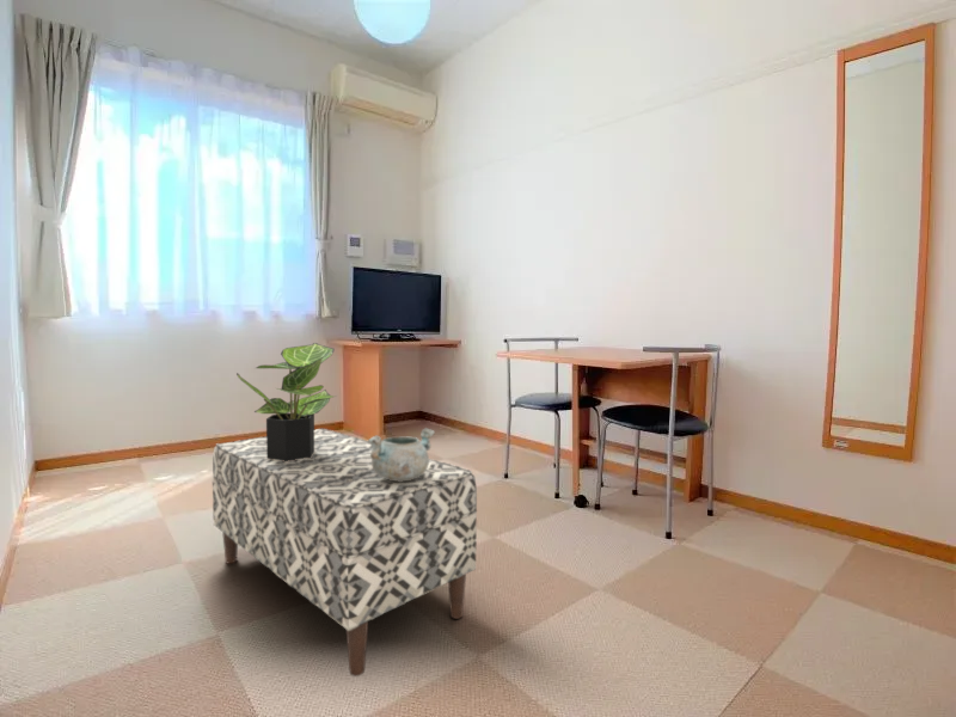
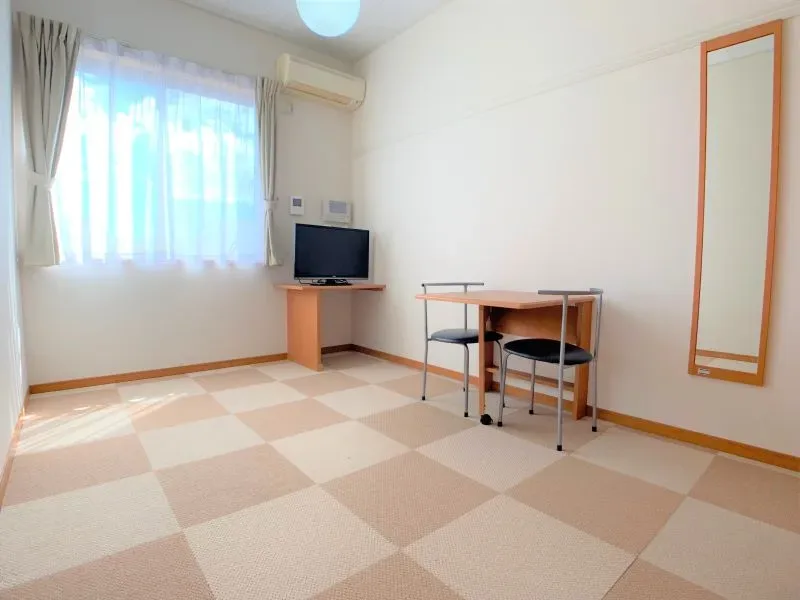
- potted plant (300, 399)
- bench (332, 521)
- decorative bowl (402, 453)
